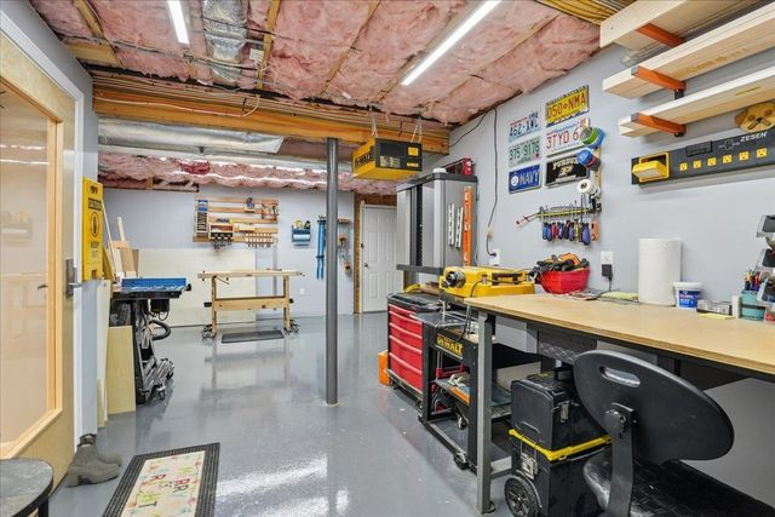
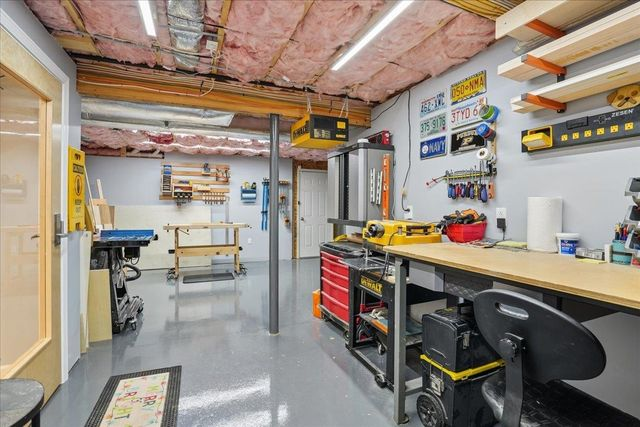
- boots (96, 455)
